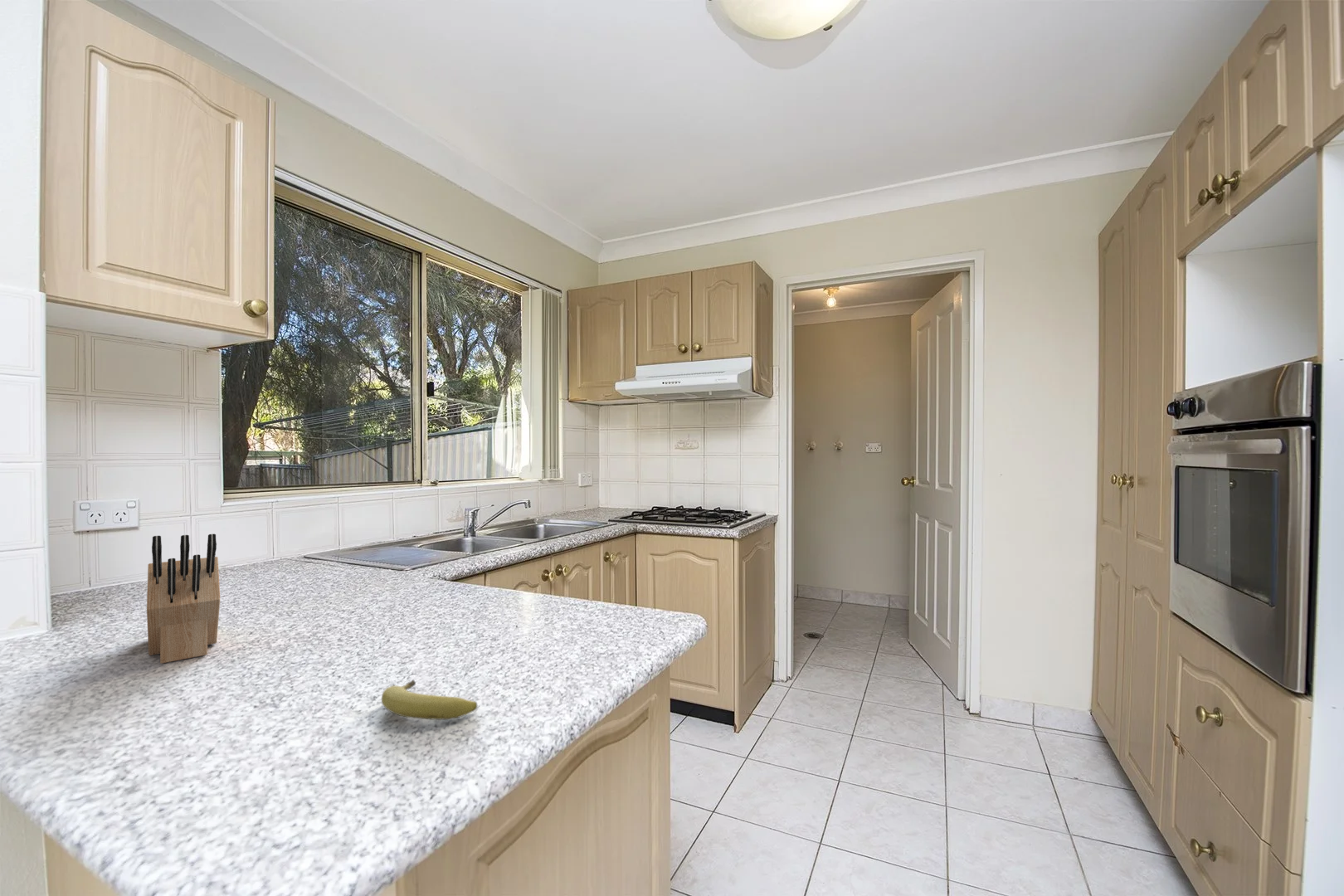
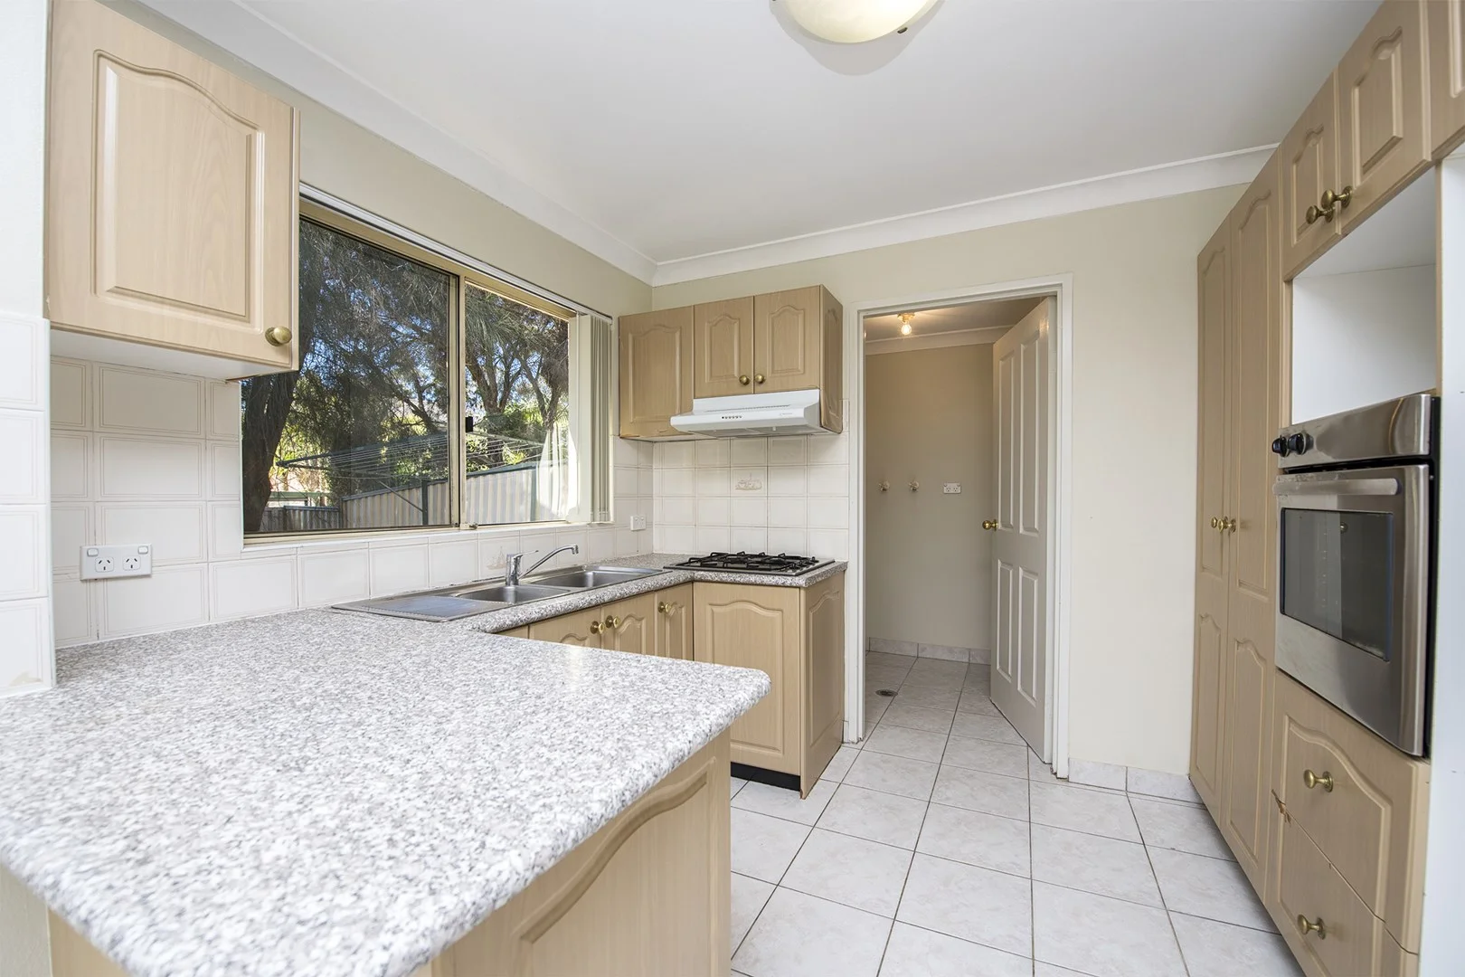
- knife block (183, 587)
- fruit (421, 697)
